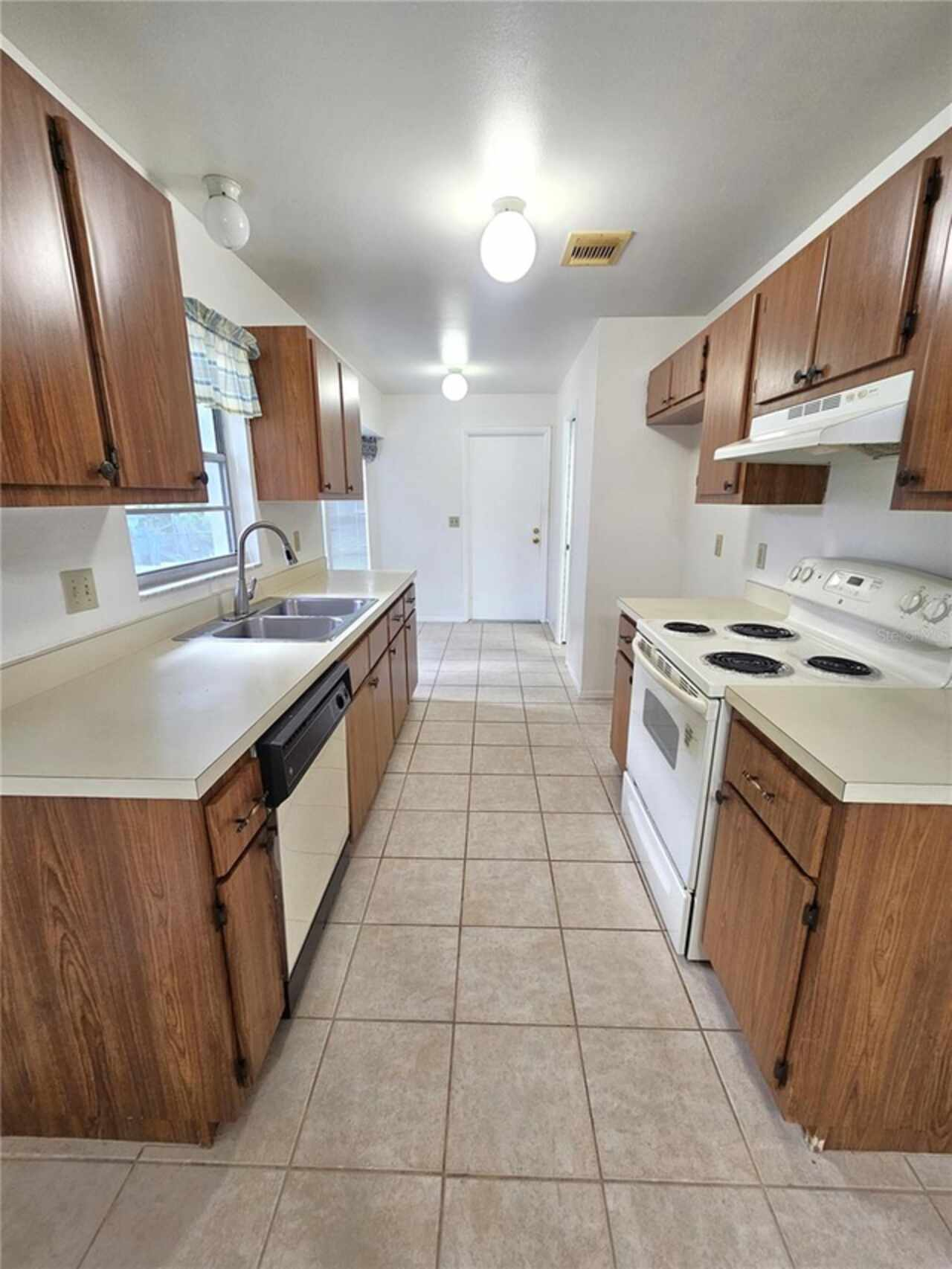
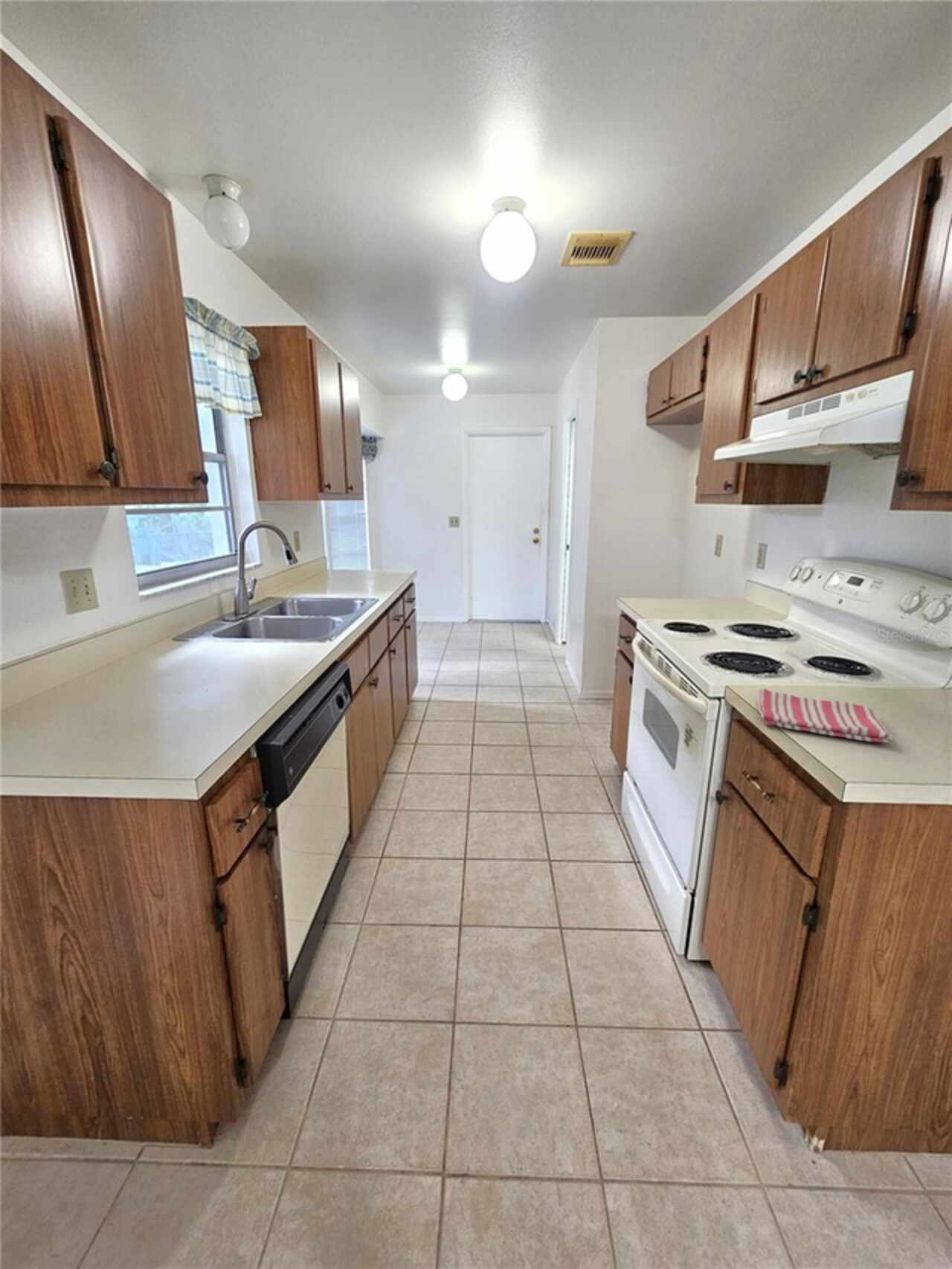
+ dish towel (819, 713)
